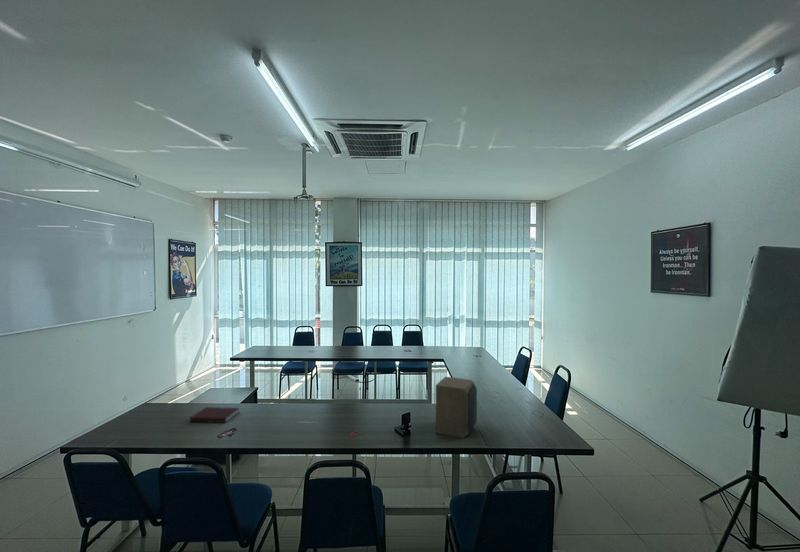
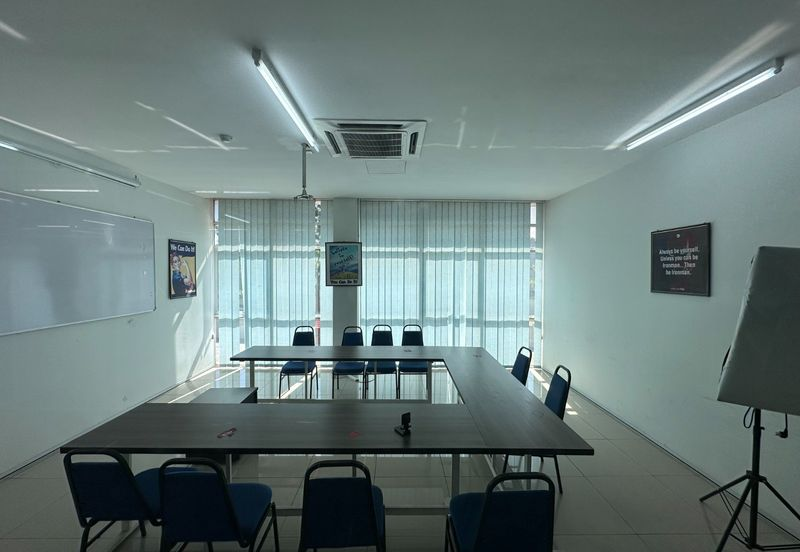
- notebook (215, 414)
- speaker (456, 406)
